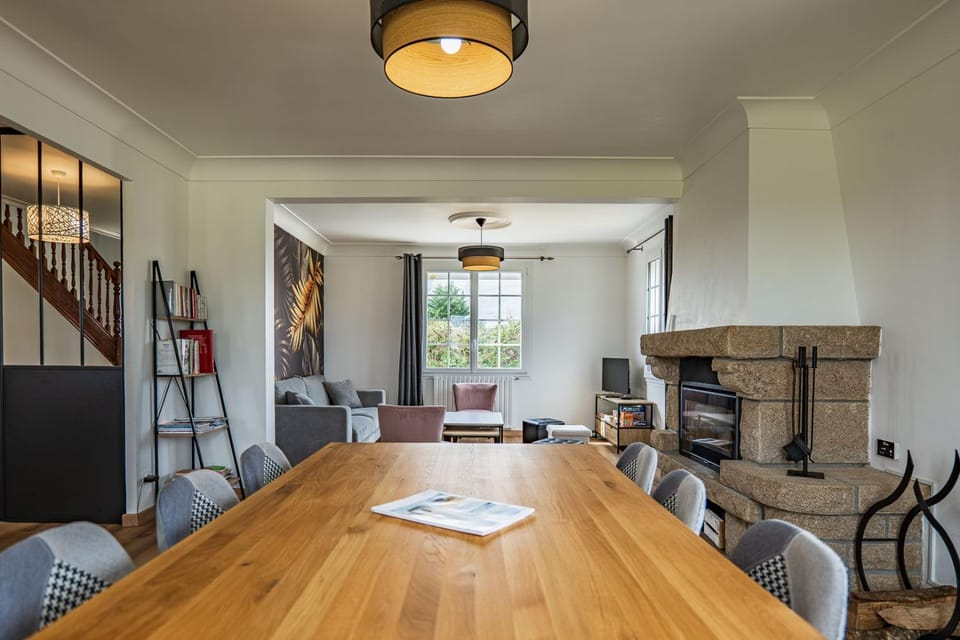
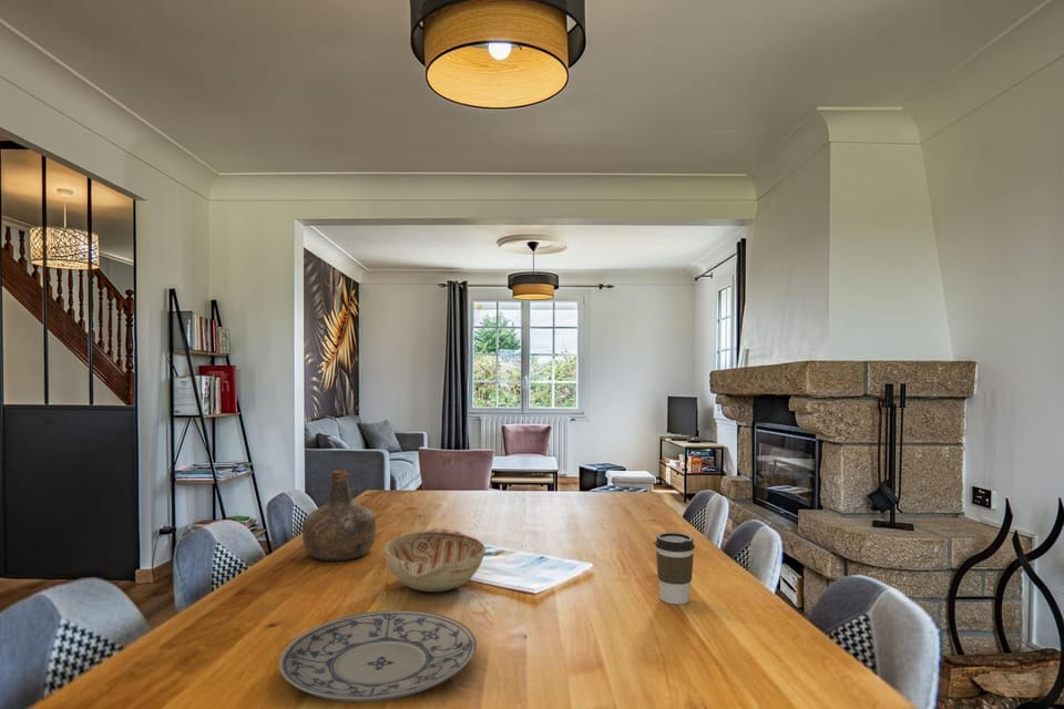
+ bottle (339, 512)
+ coffee cup (674, 567)
+ decorative bowl (434, 564)
+ plate (380, 657)
